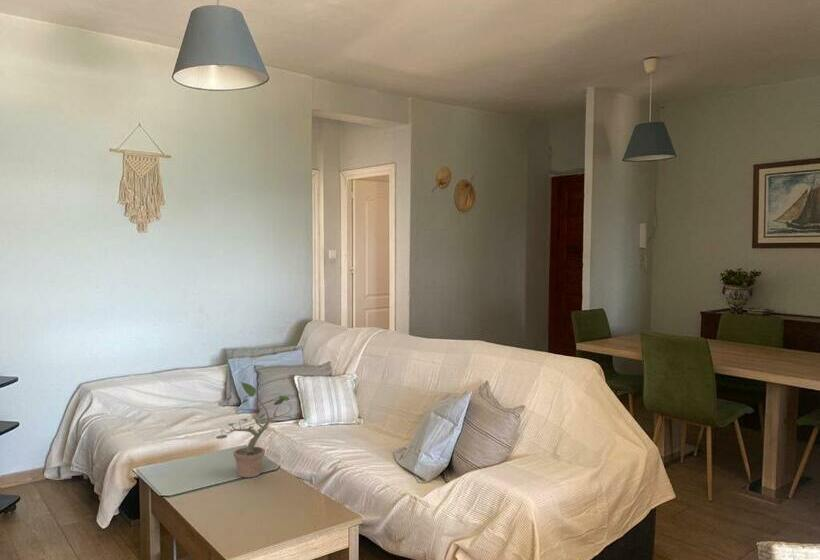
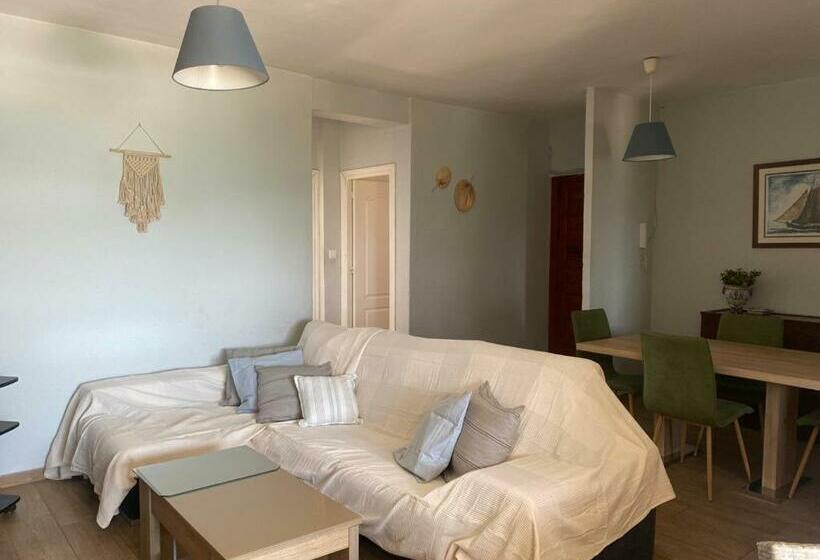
- potted plant (254, 430)
